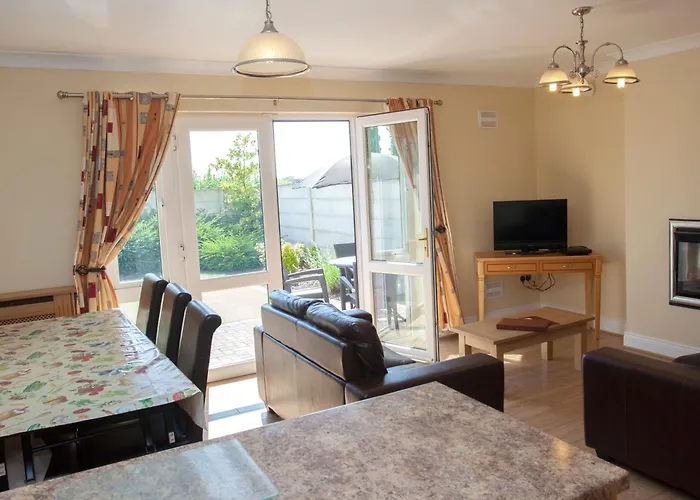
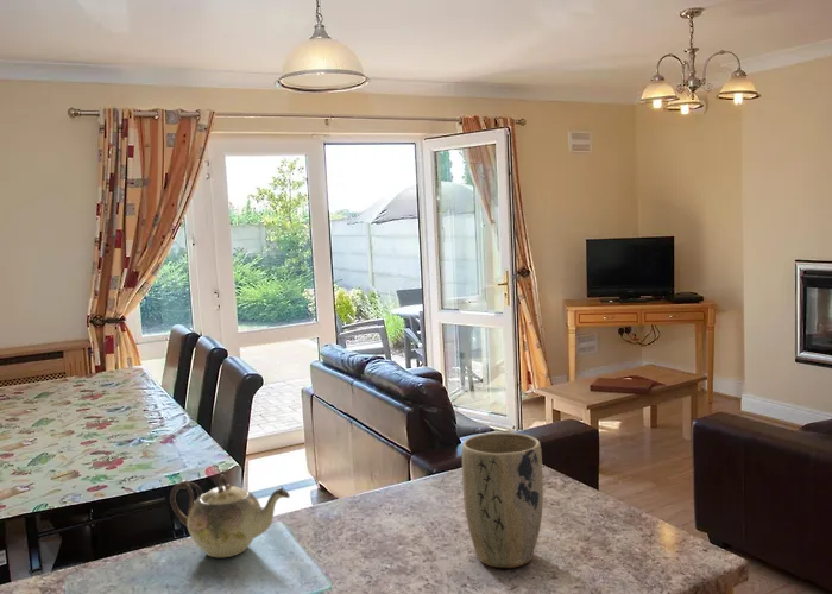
+ teapot (231, 511)
+ plant pot (503, 499)
